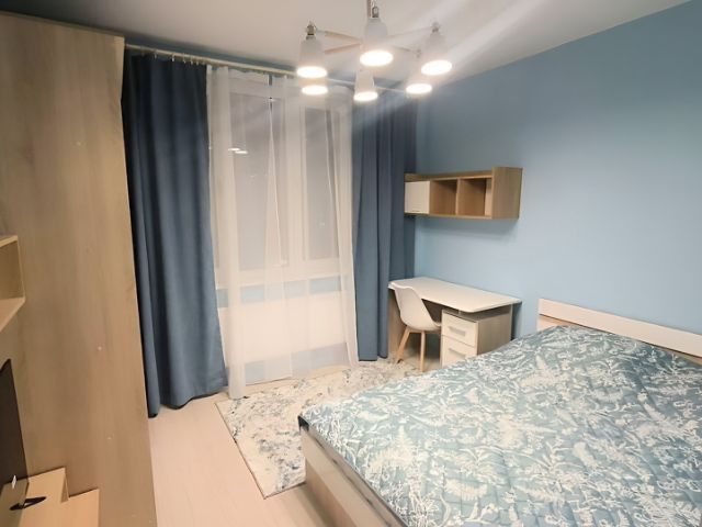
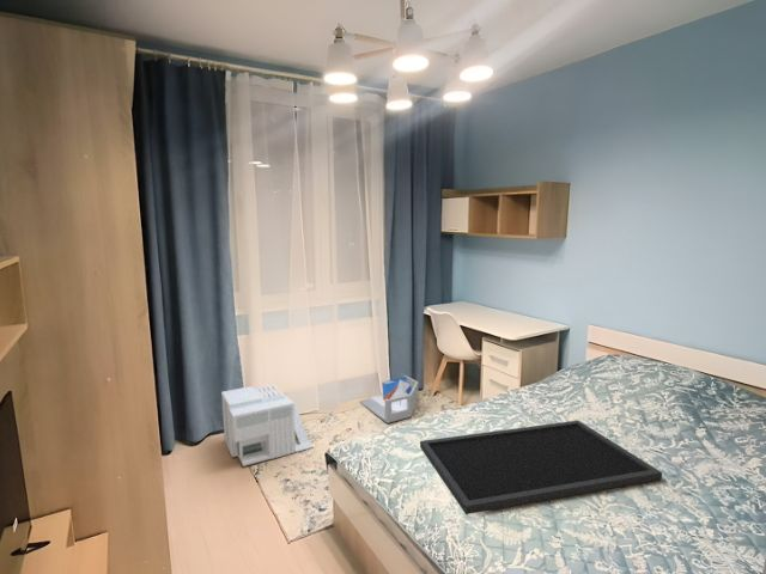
+ storage bin (395, 396)
+ tray (531, 458)
+ architectural model (266, 419)
